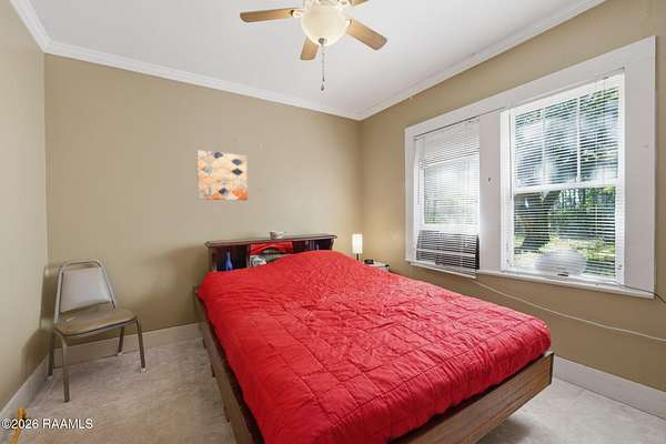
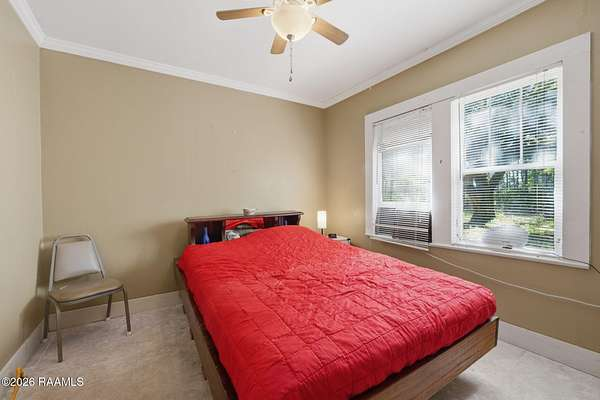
- wall art (223, 175)
